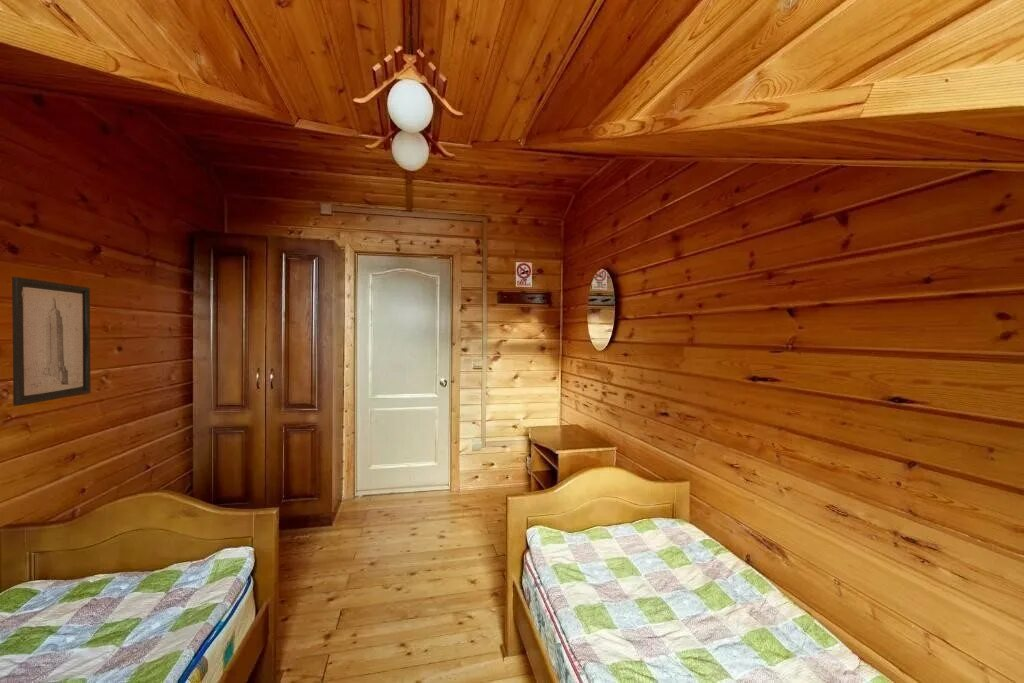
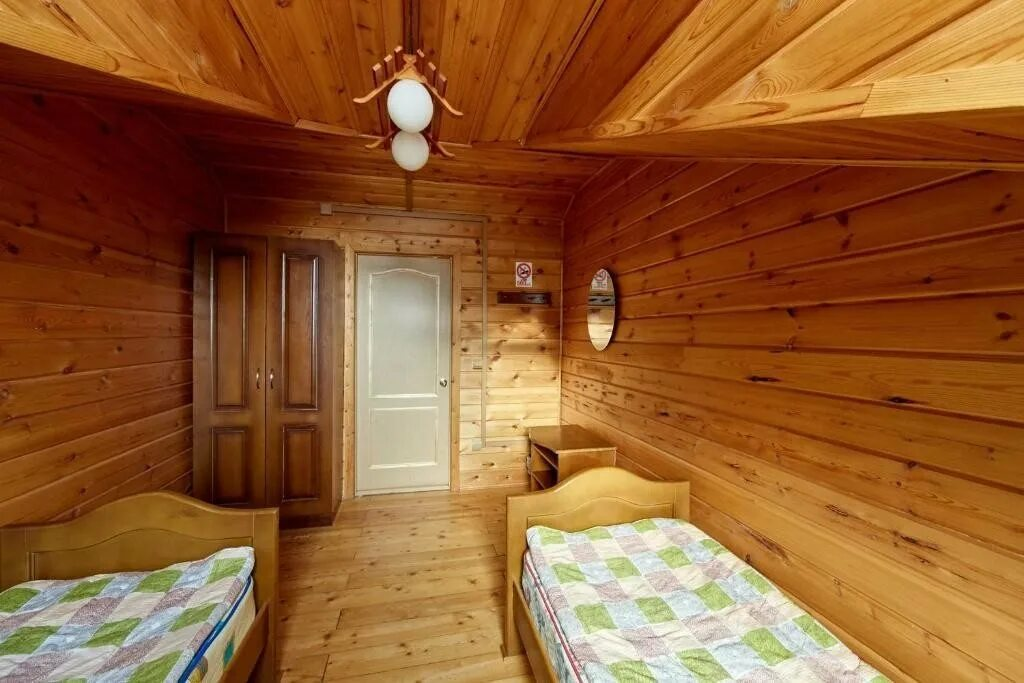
- wall art (55, 340)
